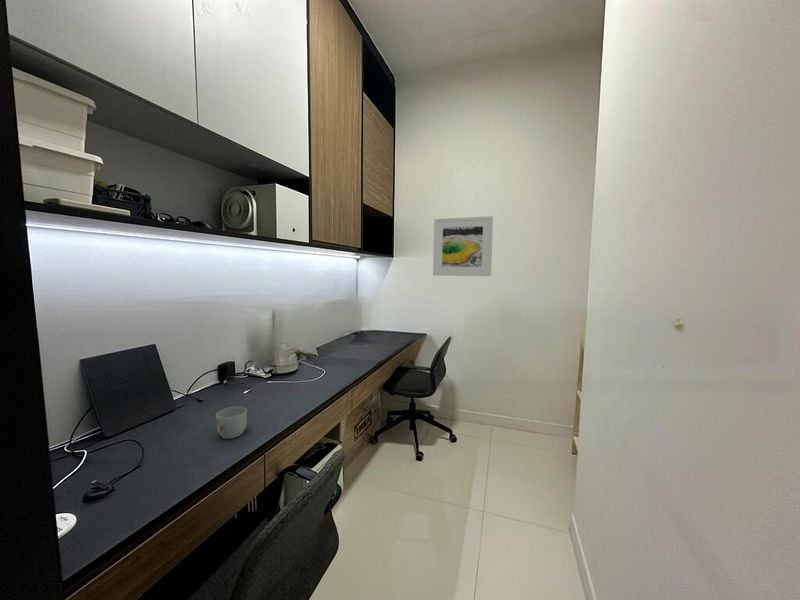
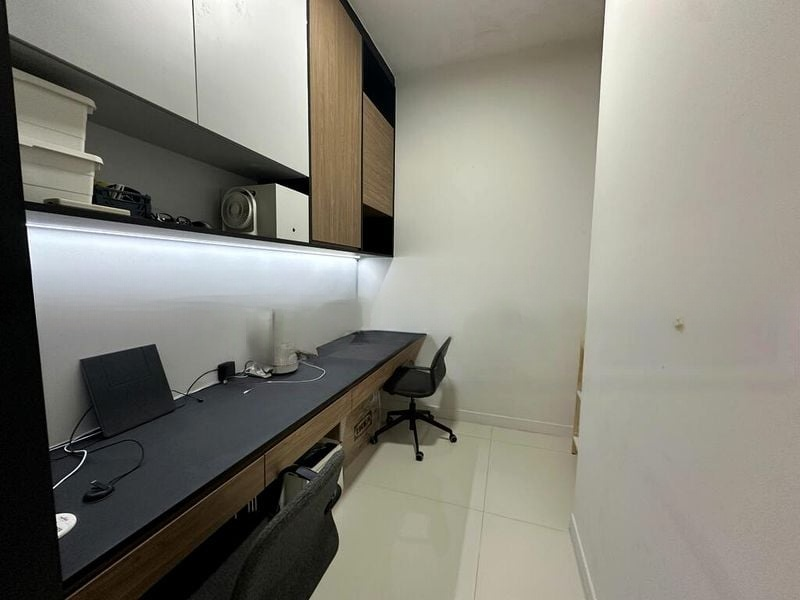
- mug (229, 422)
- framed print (462, 246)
